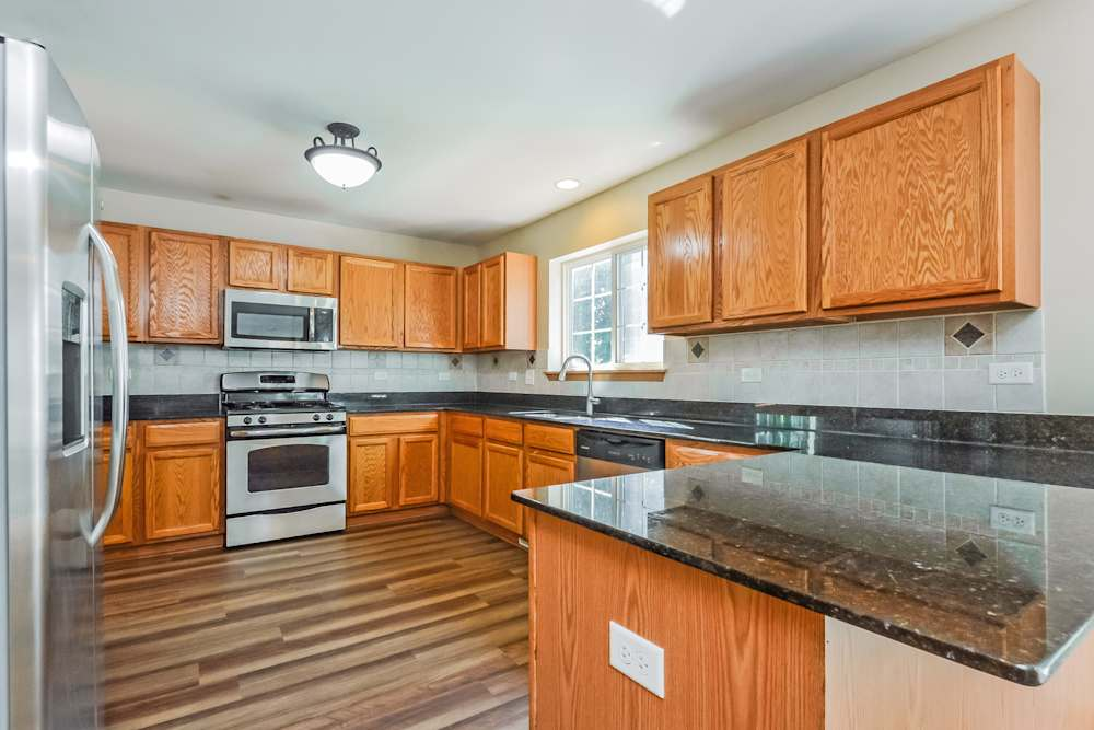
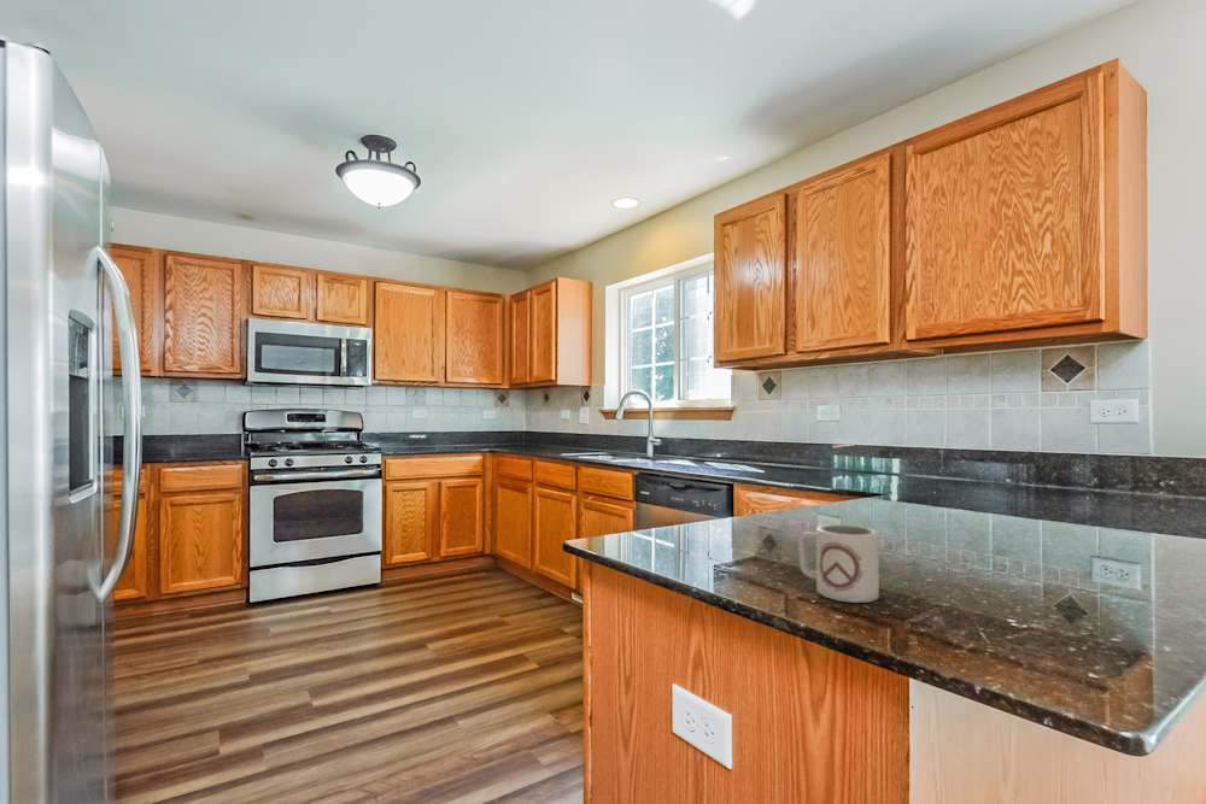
+ cup (837, 559)
